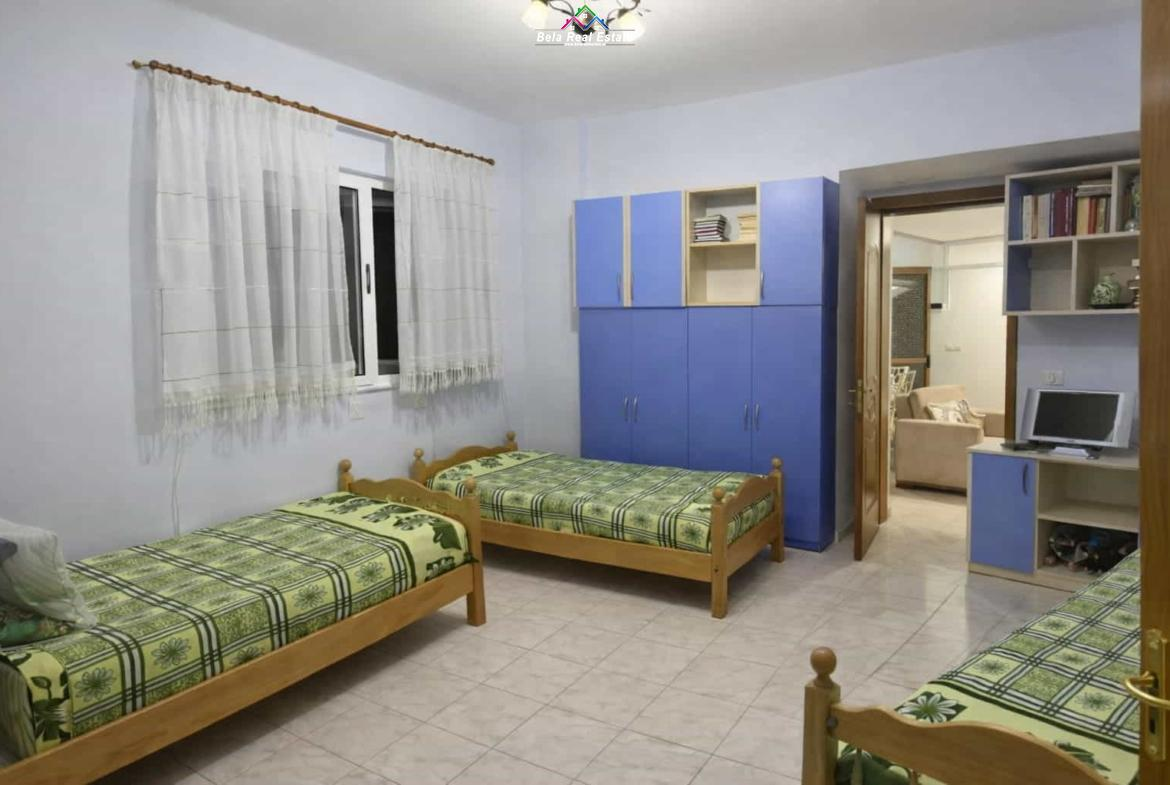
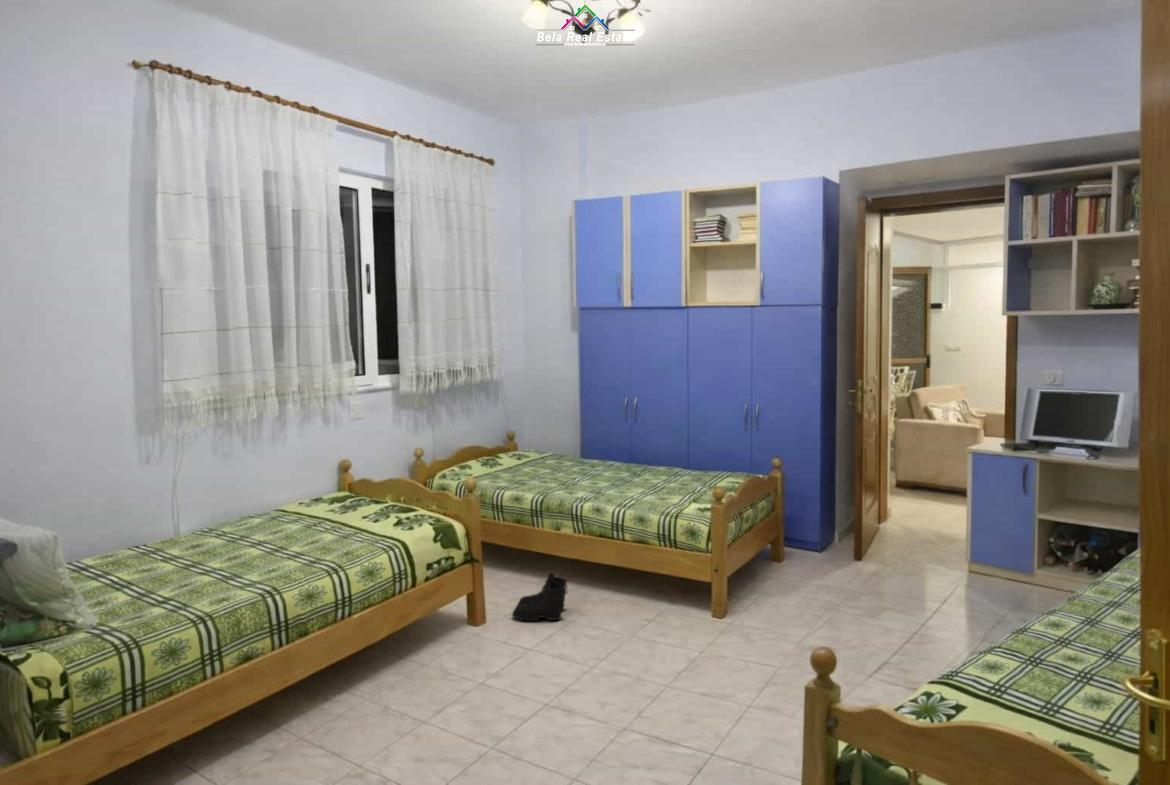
+ boots (540, 595)
